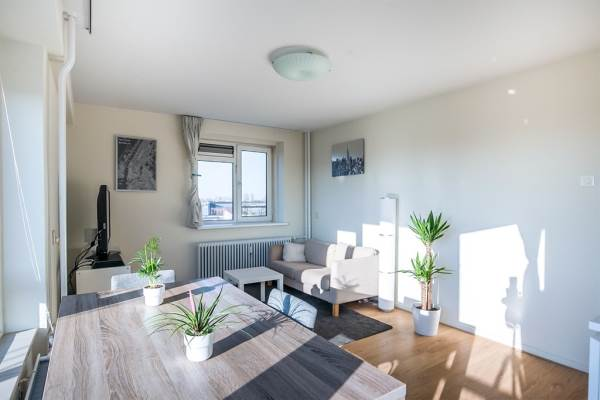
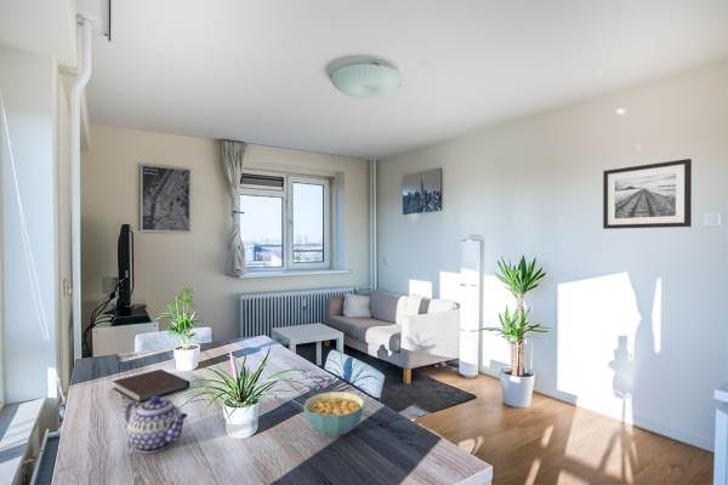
+ wall art (643, 196)
+ teapot (155, 420)
+ cereal bowl (334, 417)
+ notebook (150, 384)
